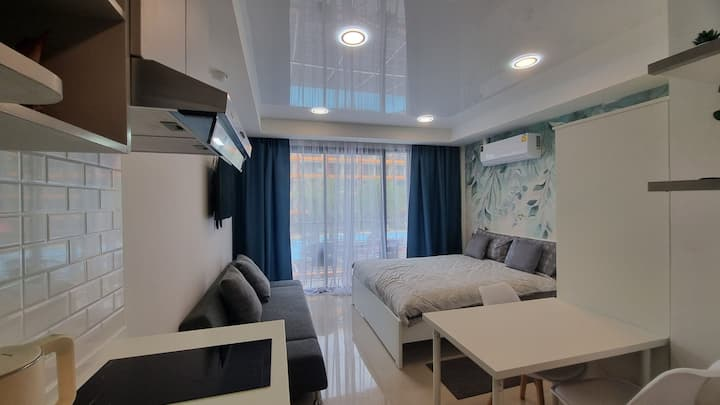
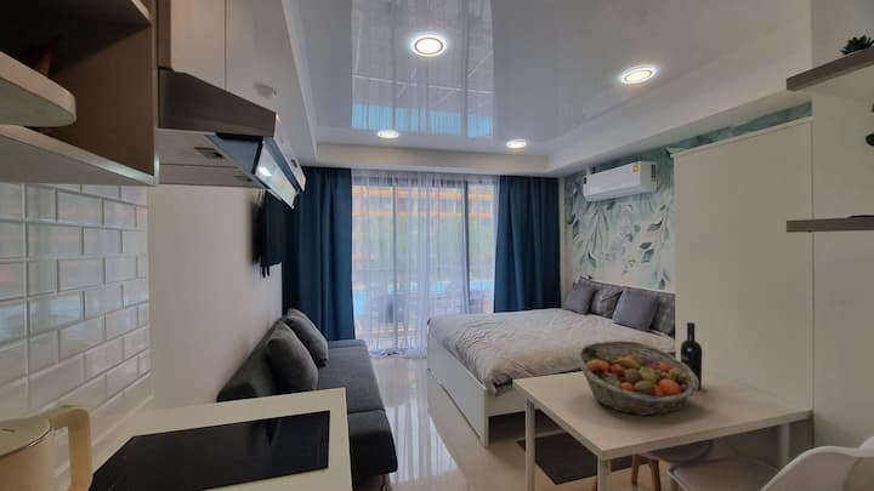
+ fruit basket (634, 375)
+ wine bottle (691, 354)
